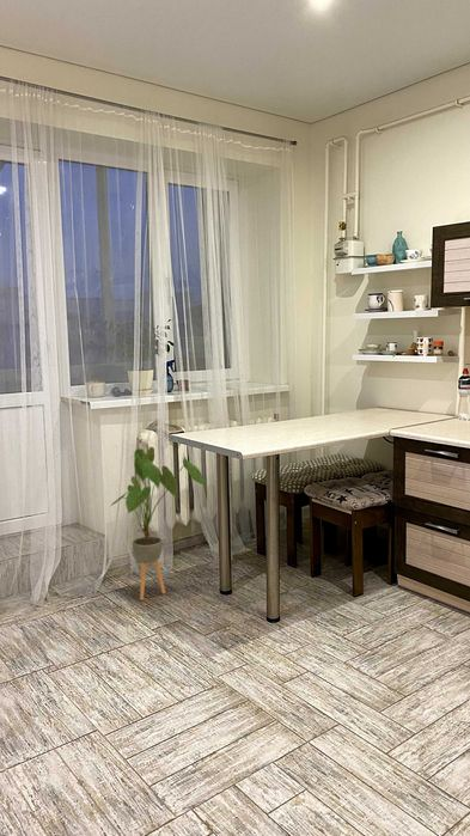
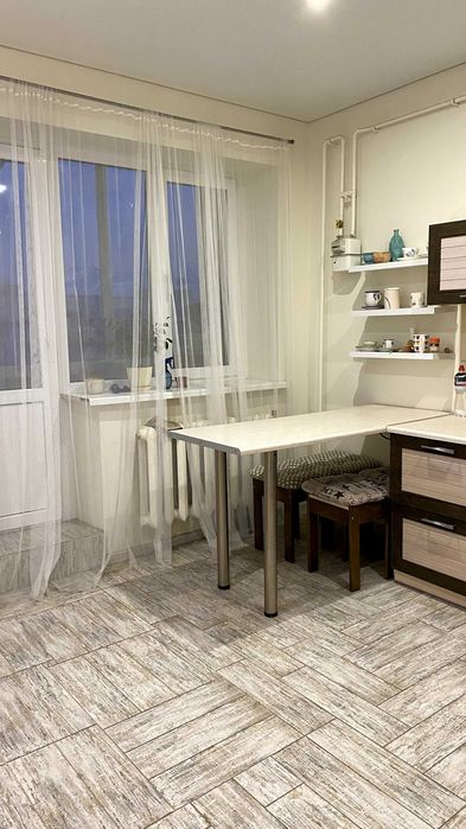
- house plant (151, 520)
